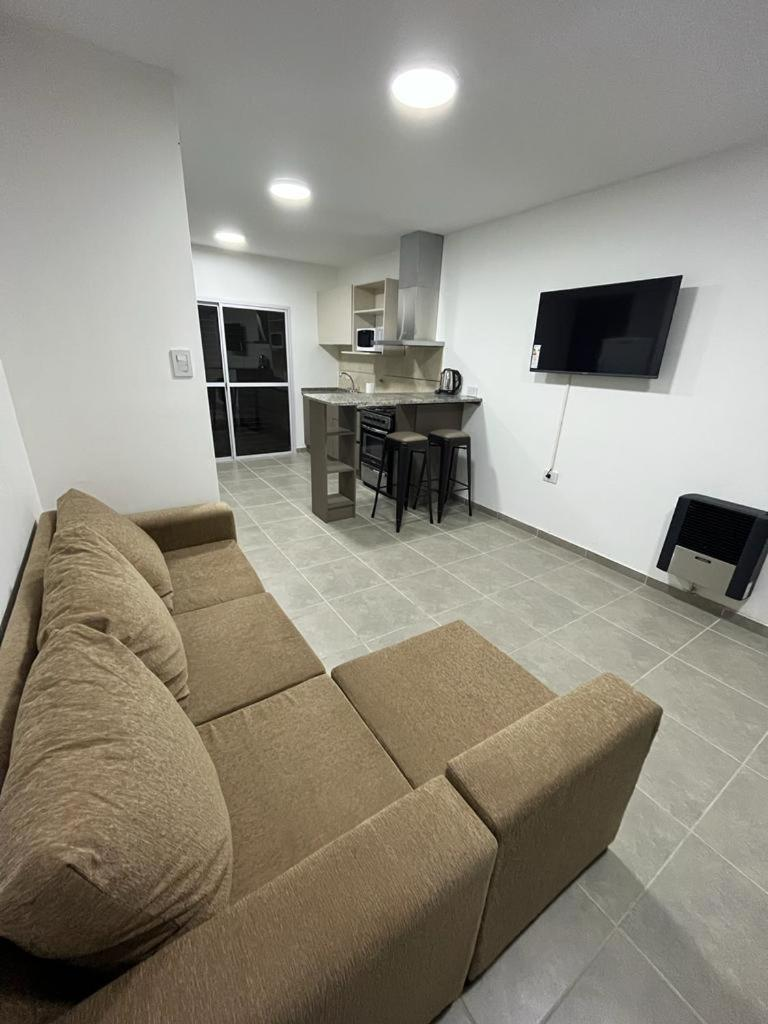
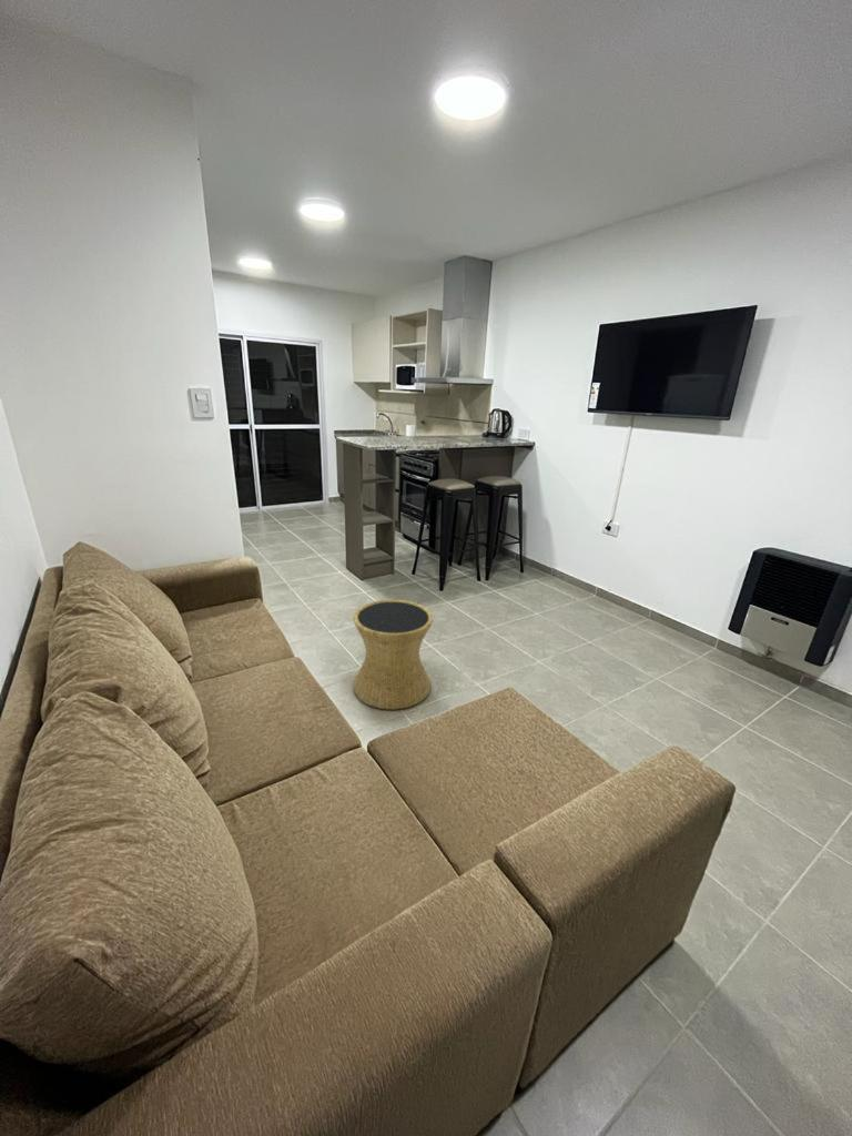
+ side table (393, 651)
